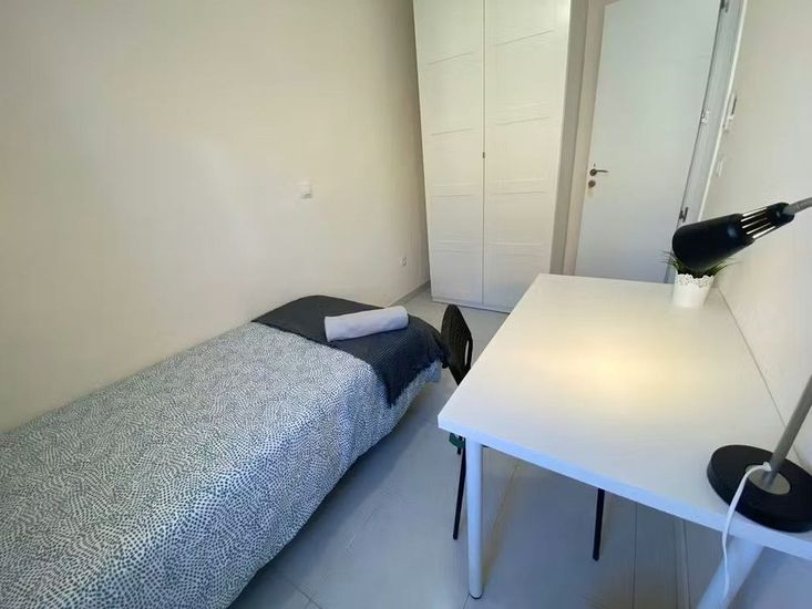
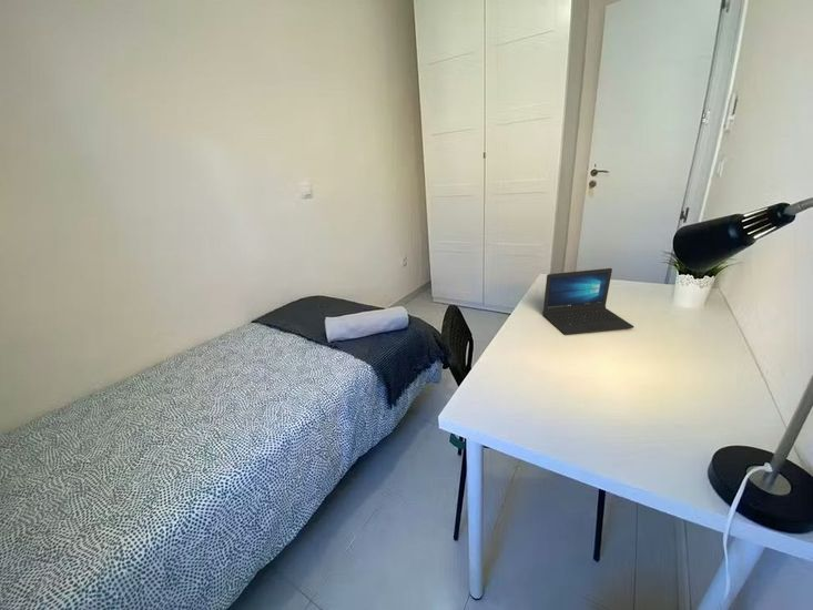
+ laptop (588, 299)
